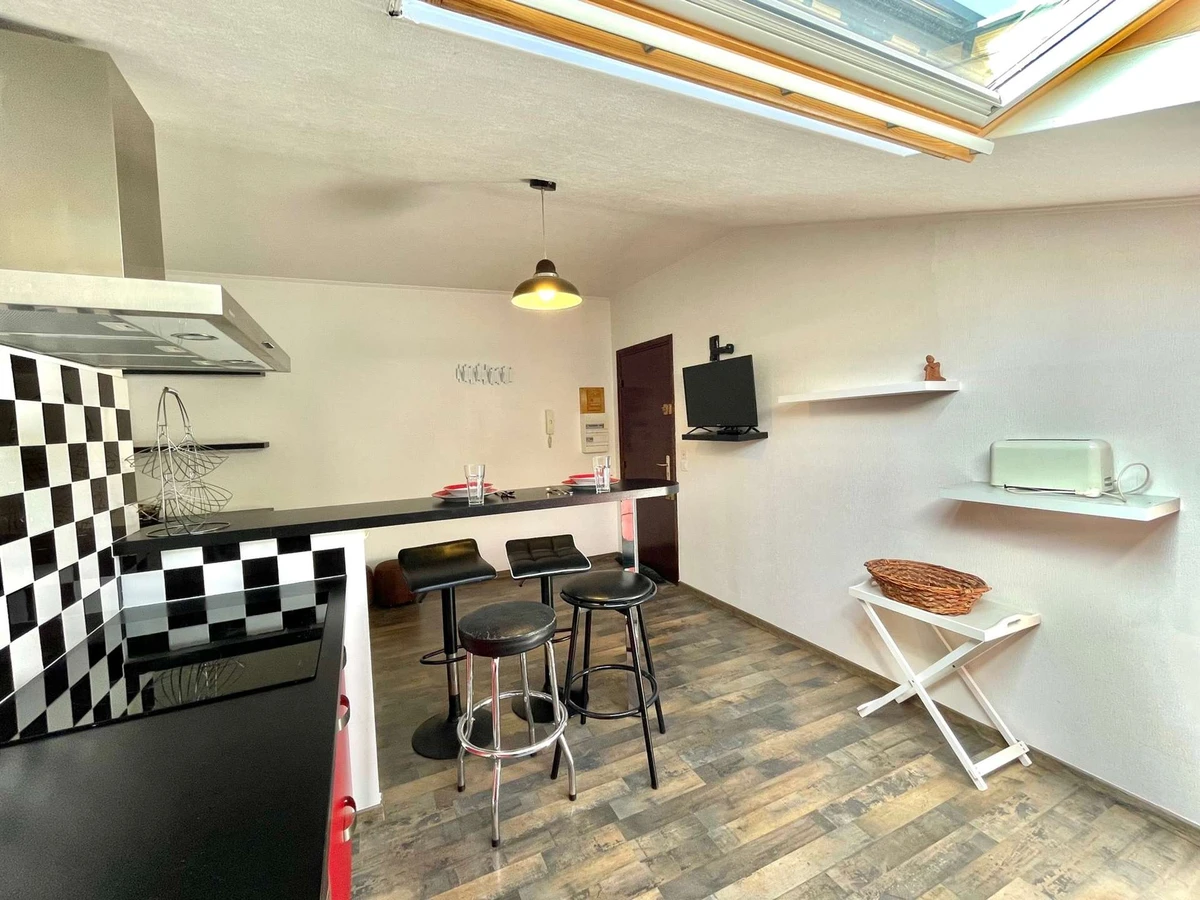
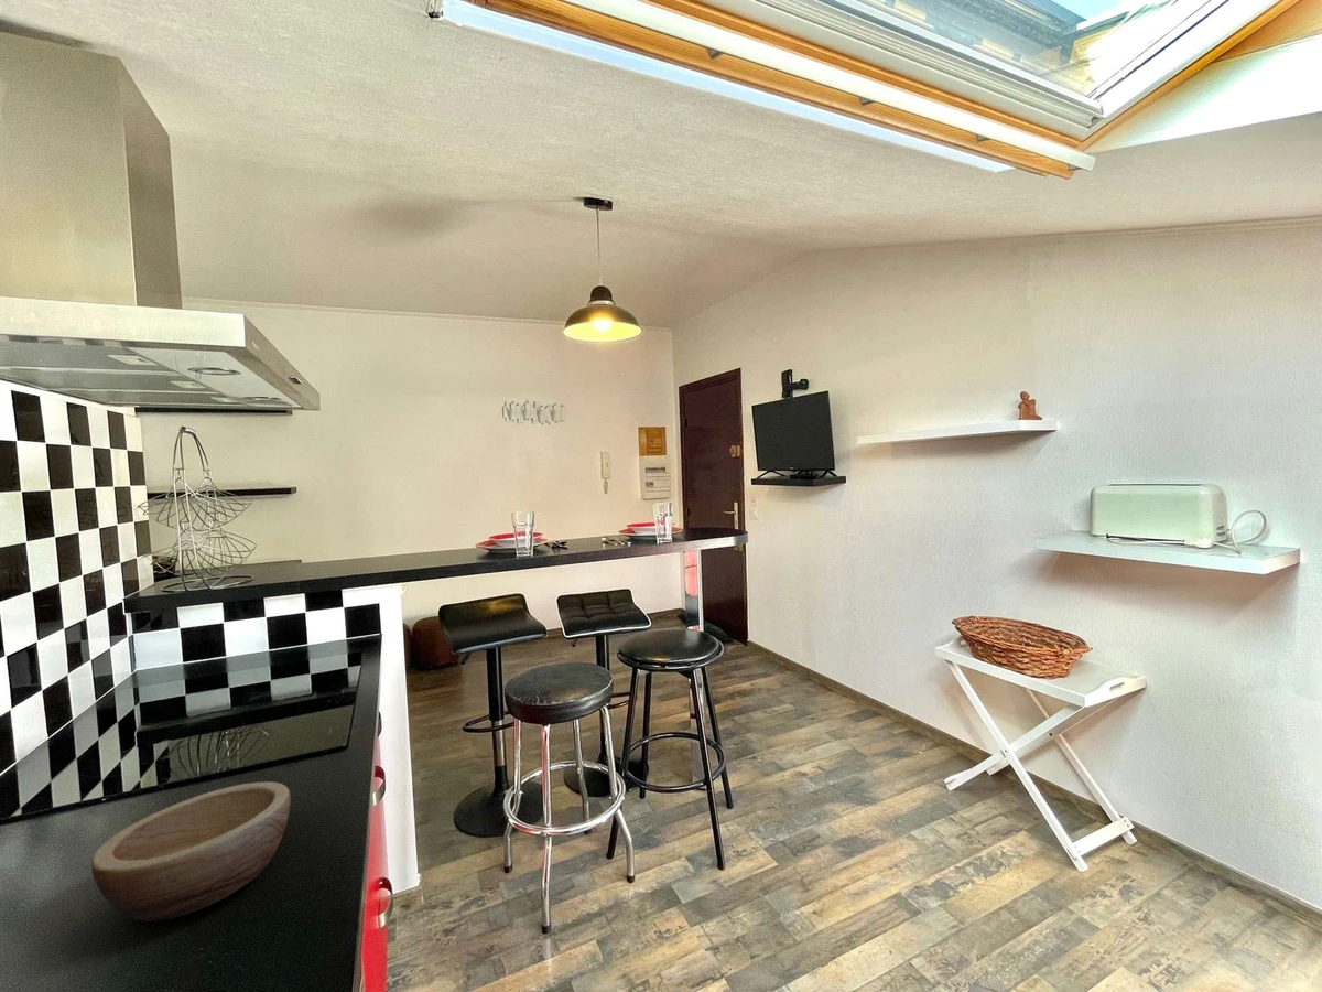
+ bowl (202, 848)
